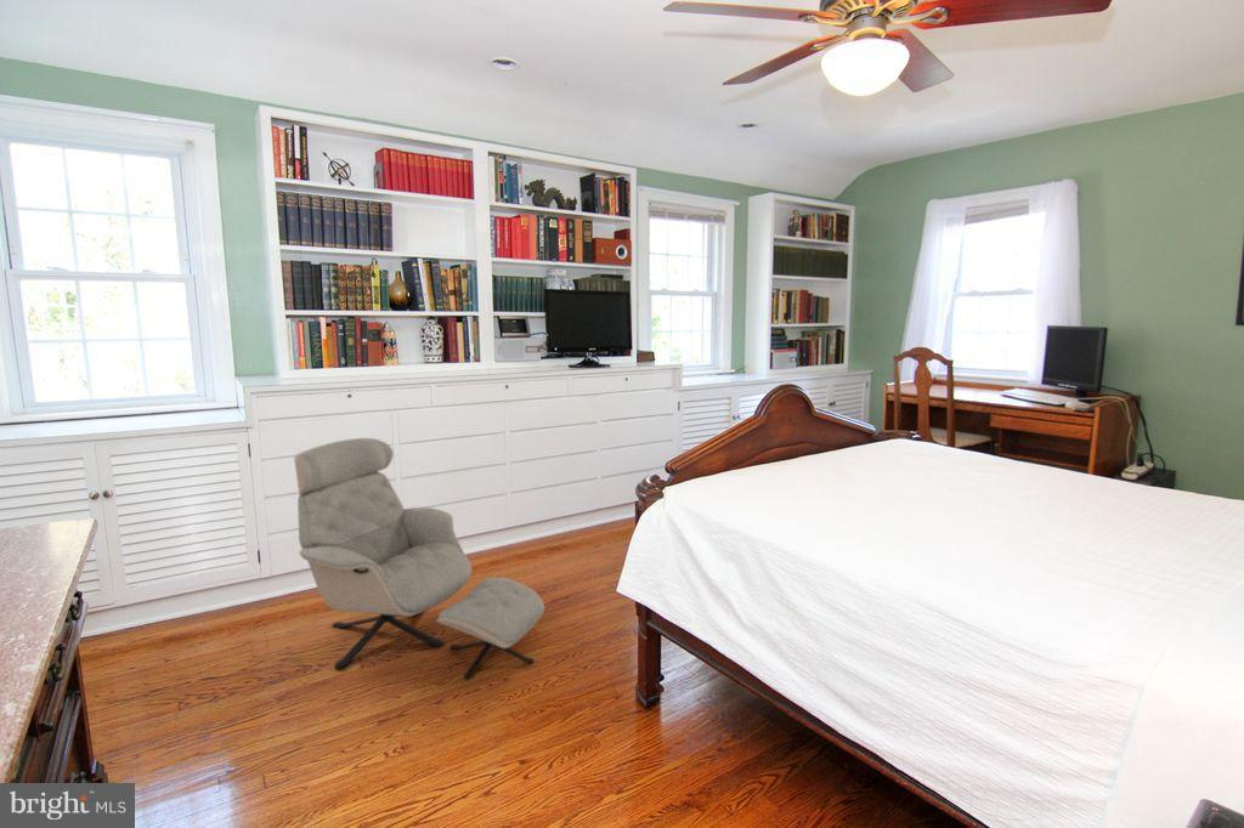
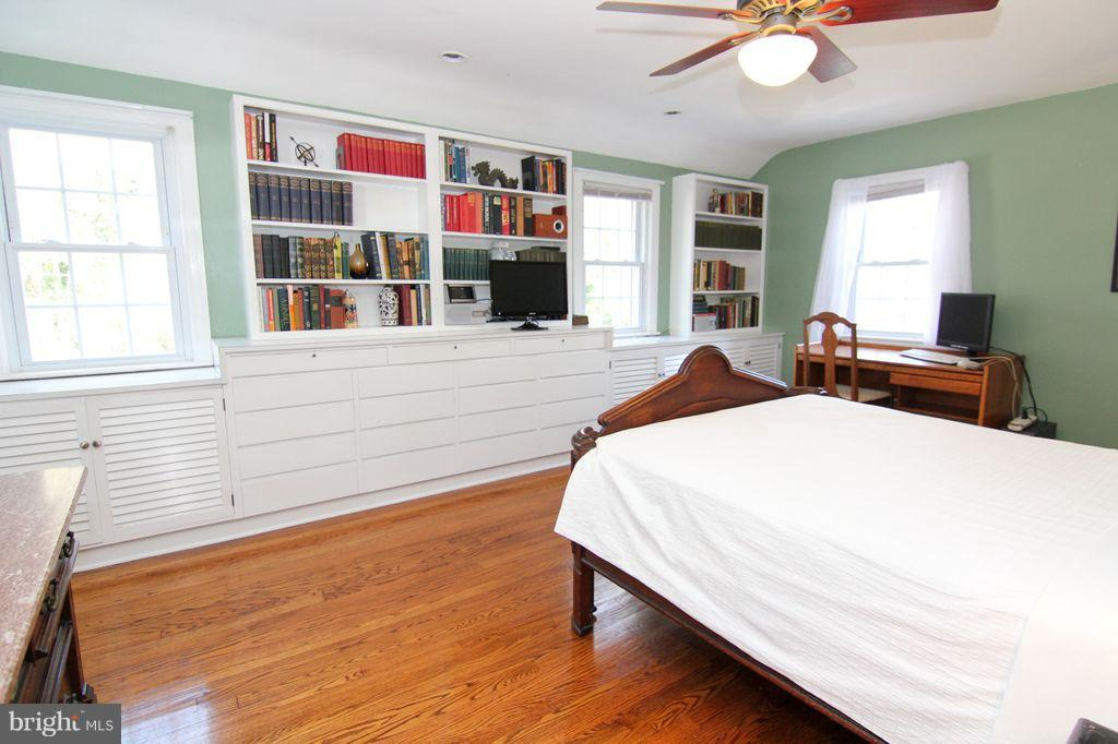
- armchair (423, 546)
